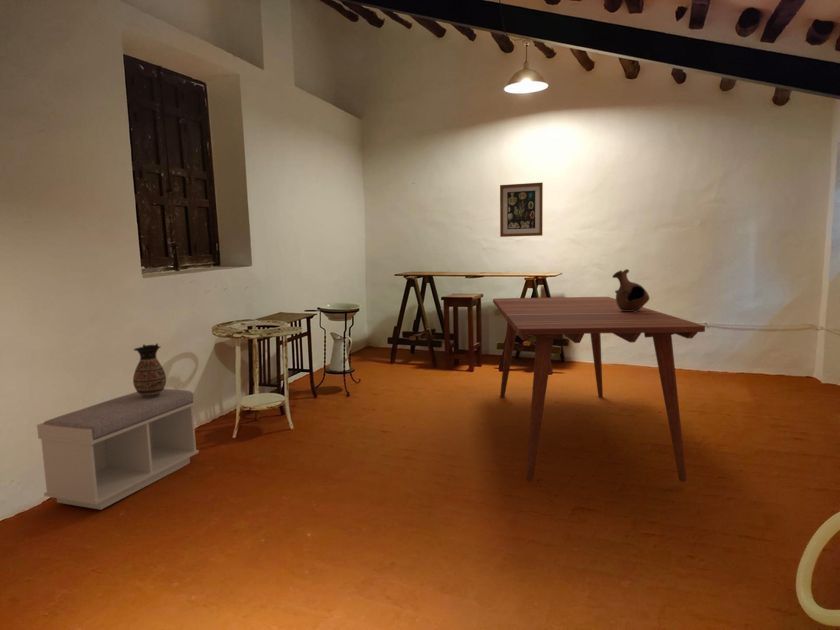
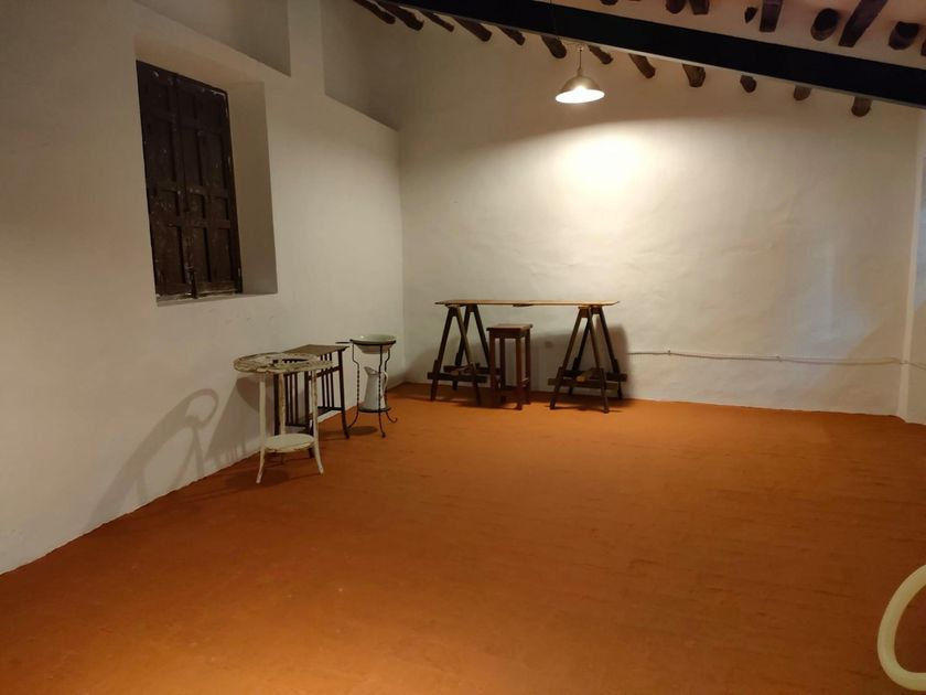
- ceramic jug (149, 370)
- wall art (521, 210)
- dining table (594, 366)
- bench (126, 442)
- ceramic jug (631, 289)
